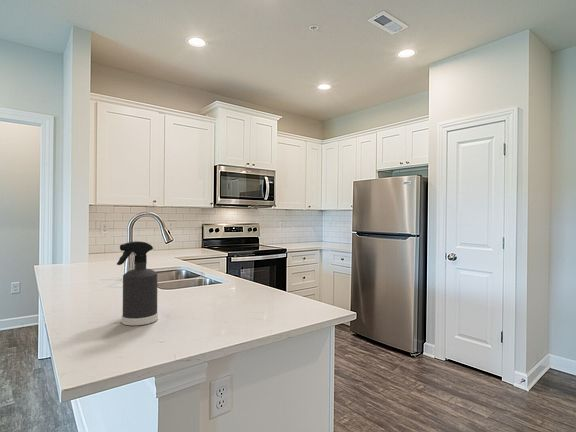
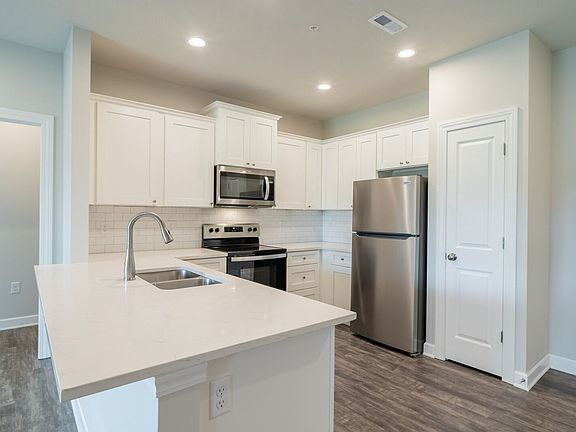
- spray bottle (137, 281)
